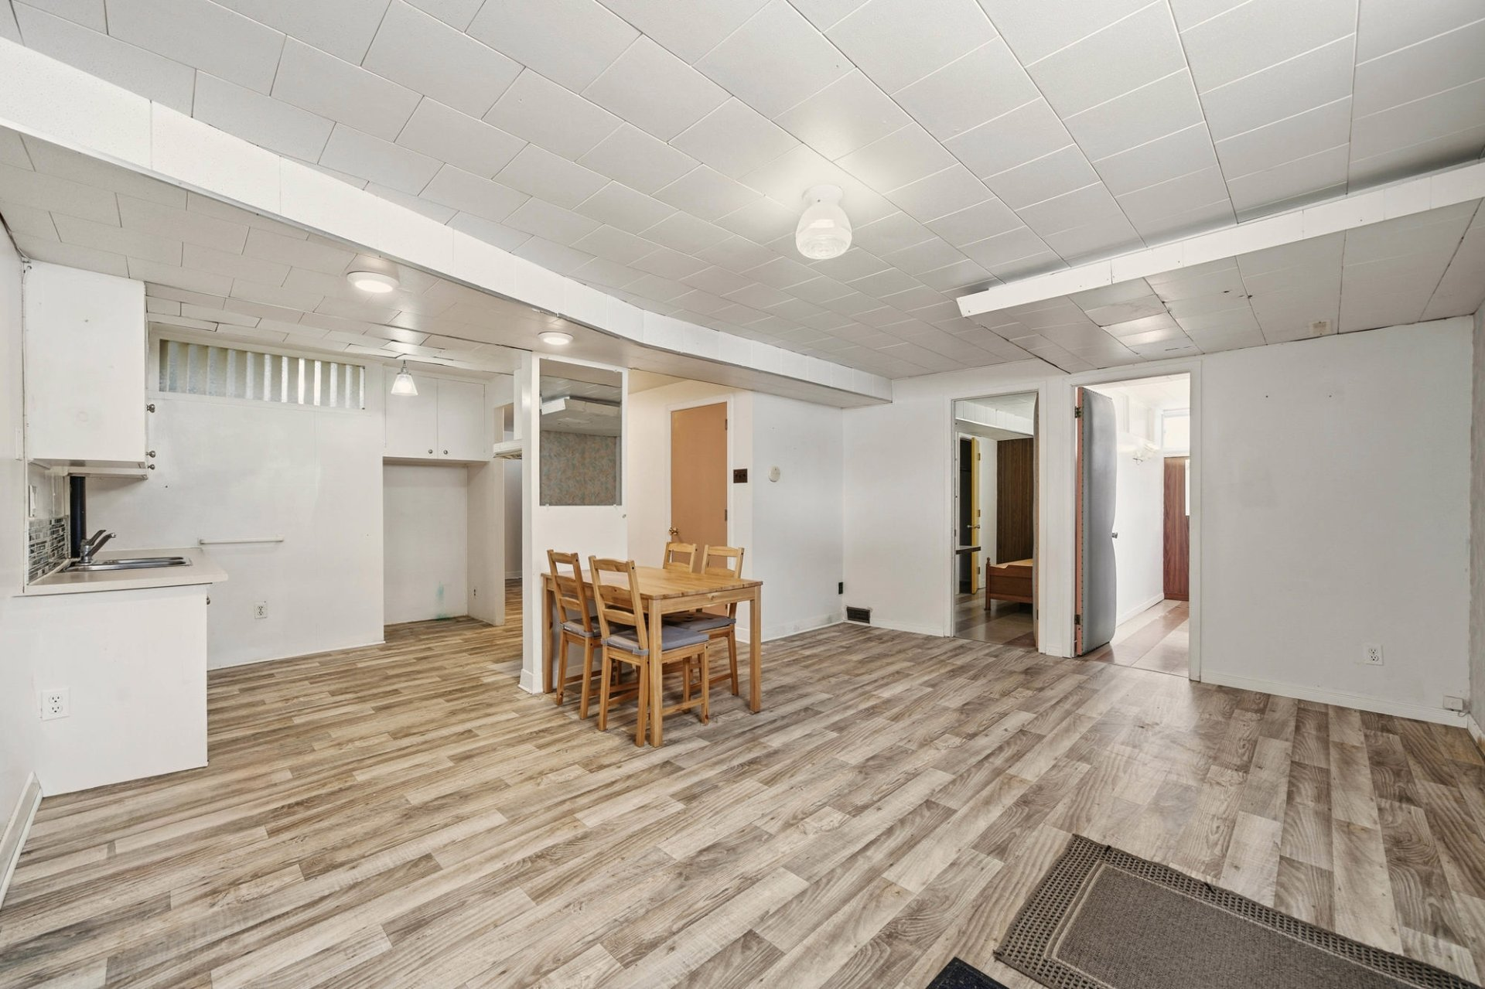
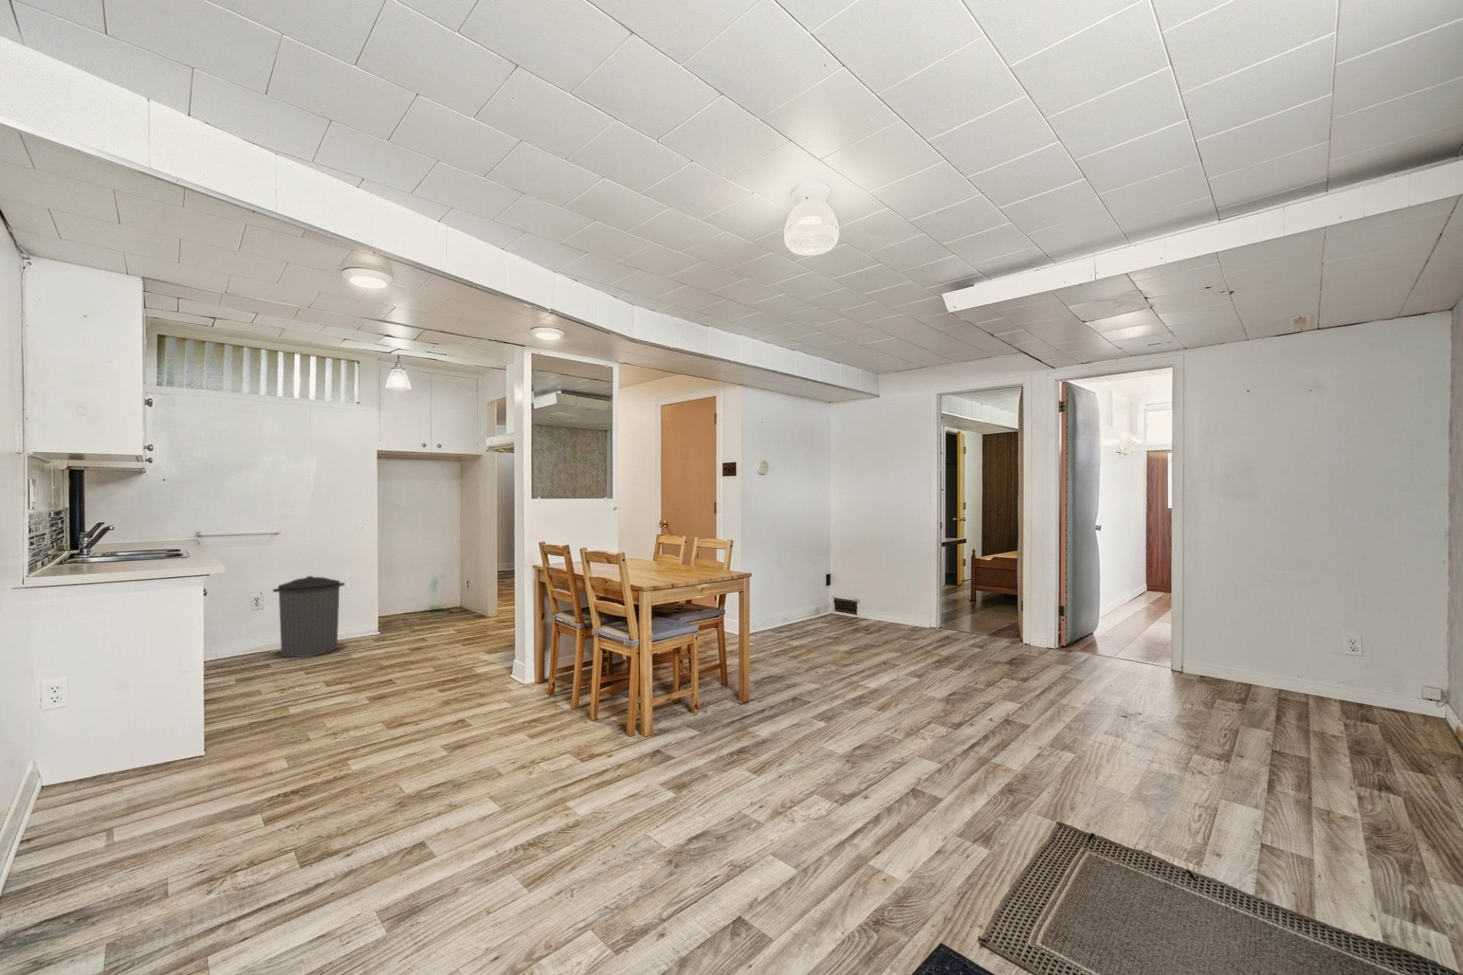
+ trash can (309, 613)
